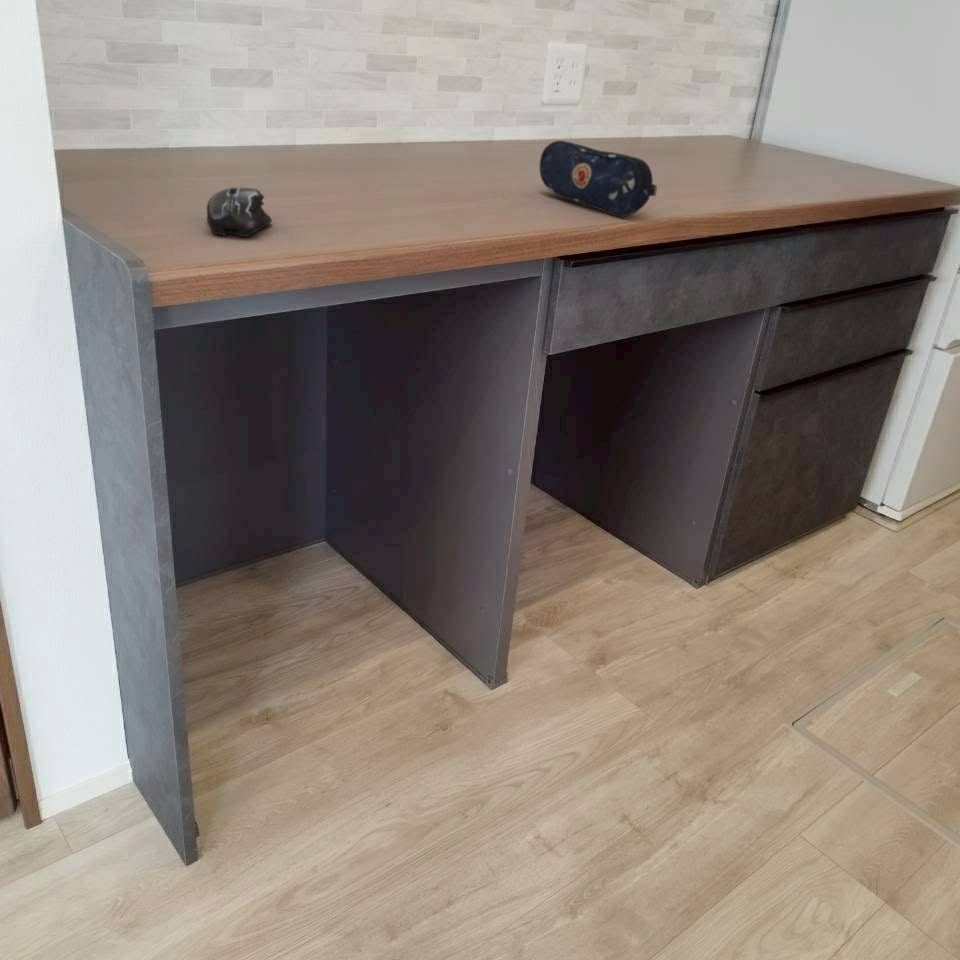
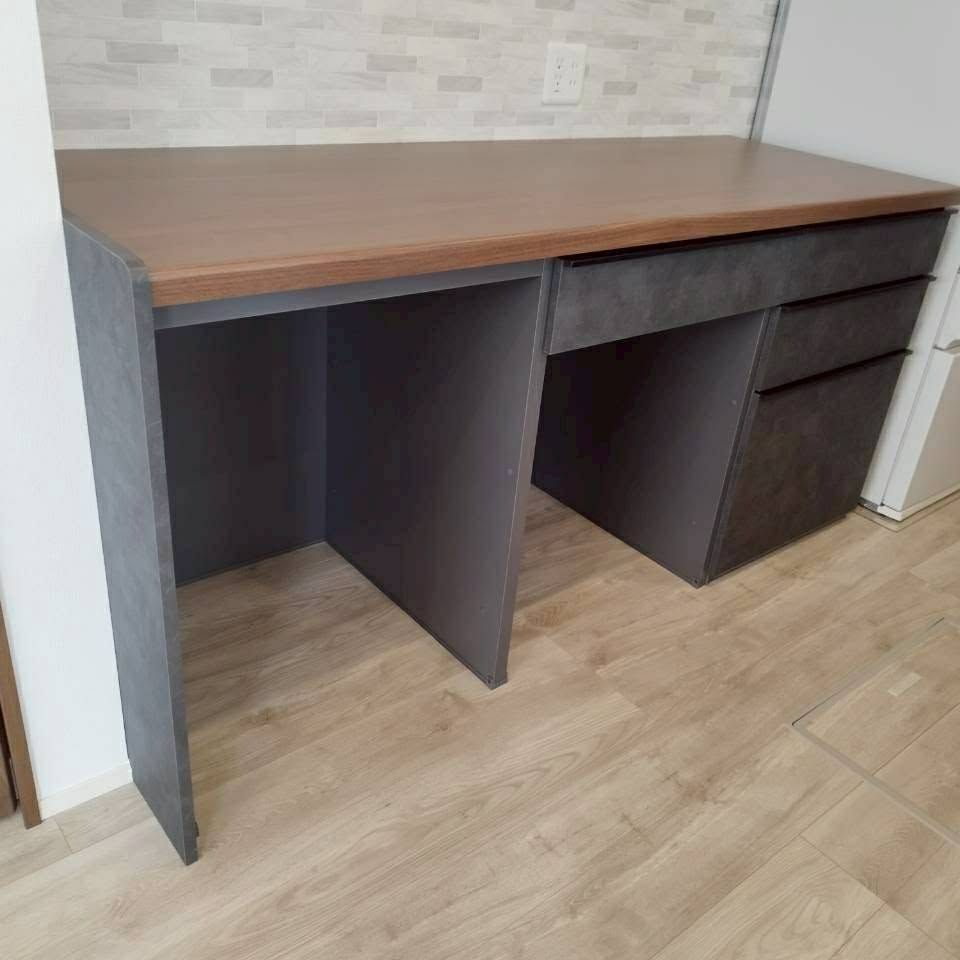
- pencil case (592, 176)
- computer mouse (235, 206)
